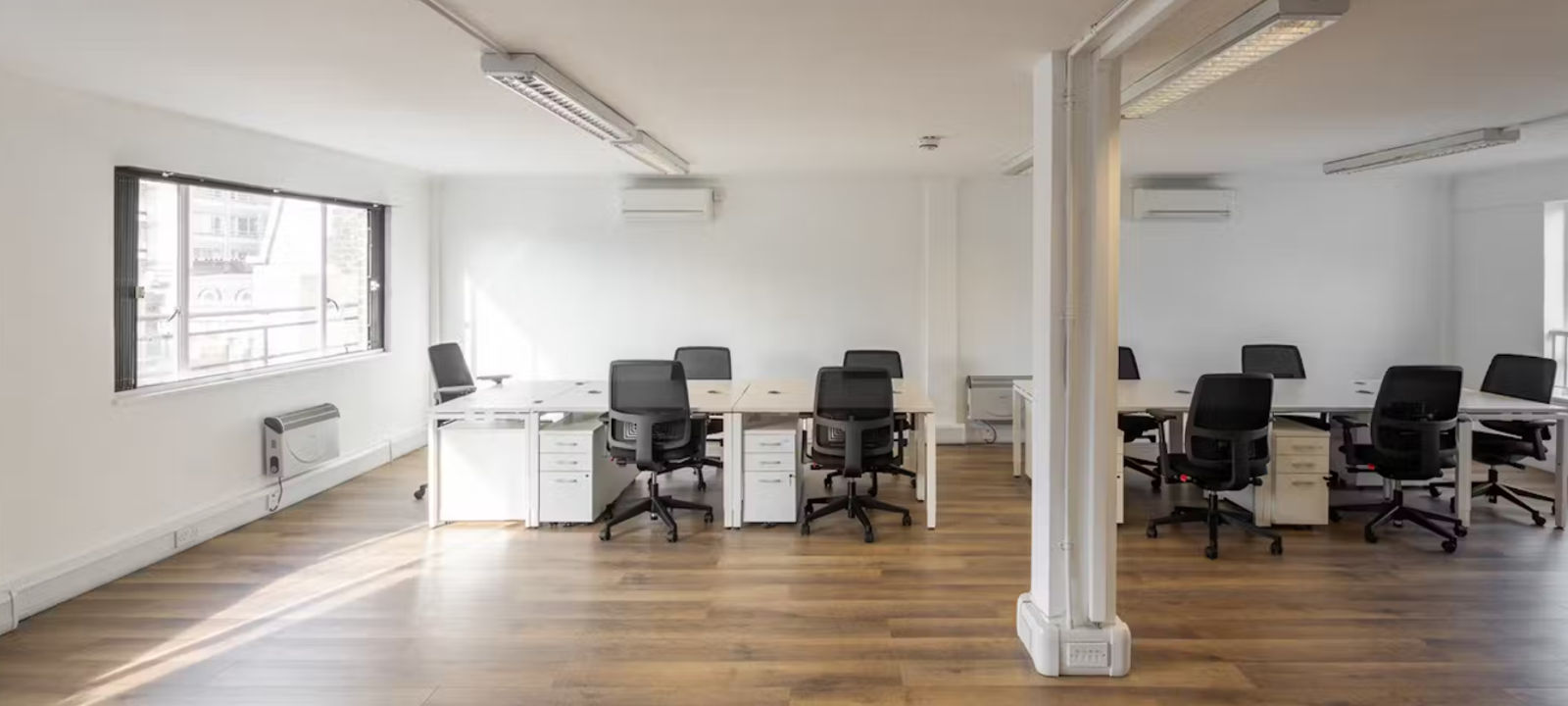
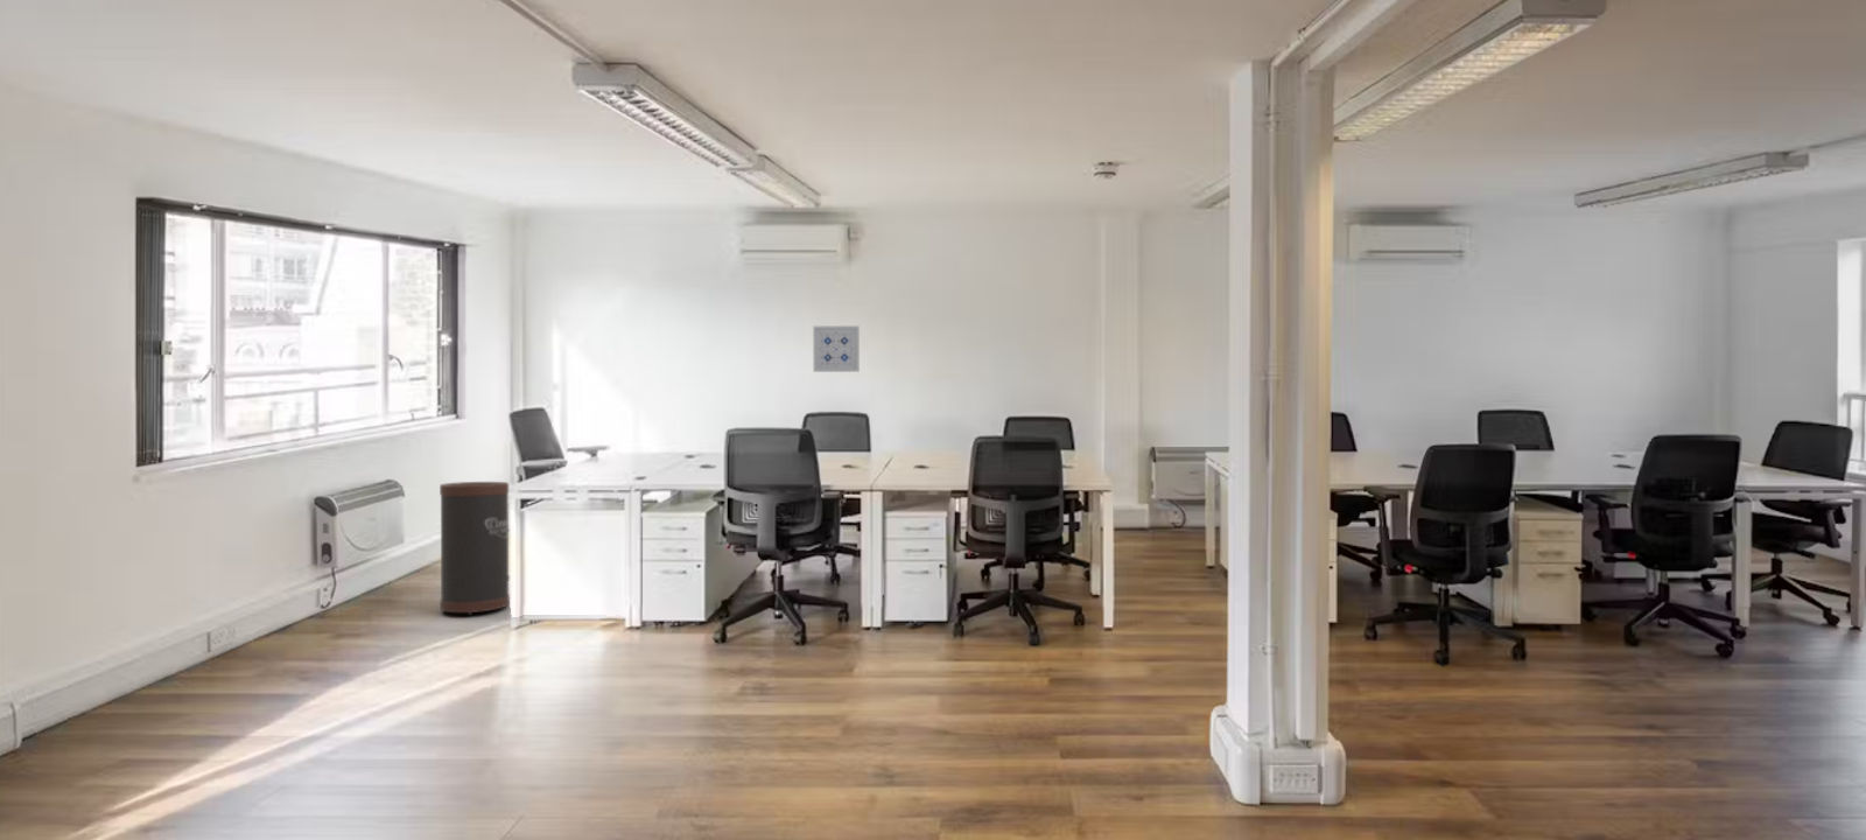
+ wall art (837, 349)
+ trash can (475, 546)
